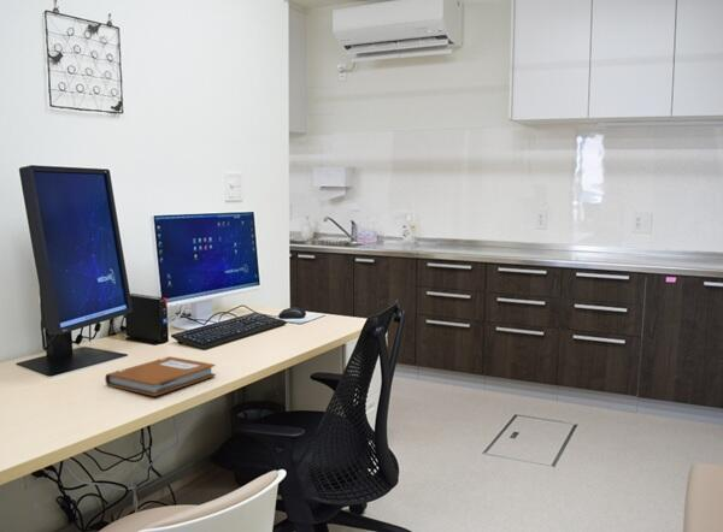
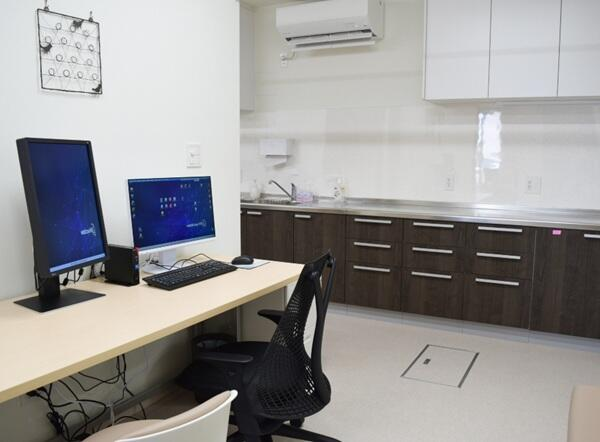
- notebook (163, 373)
